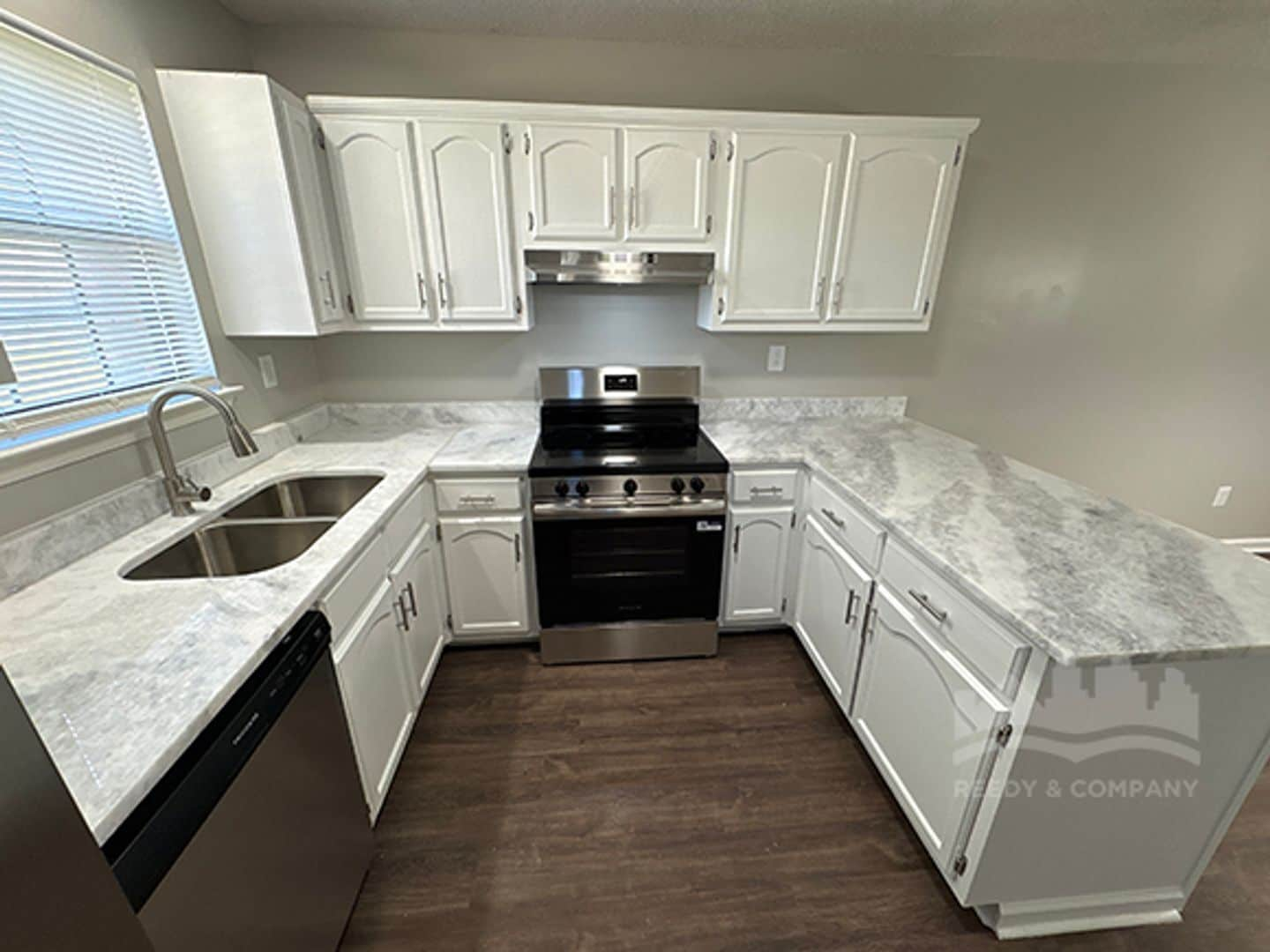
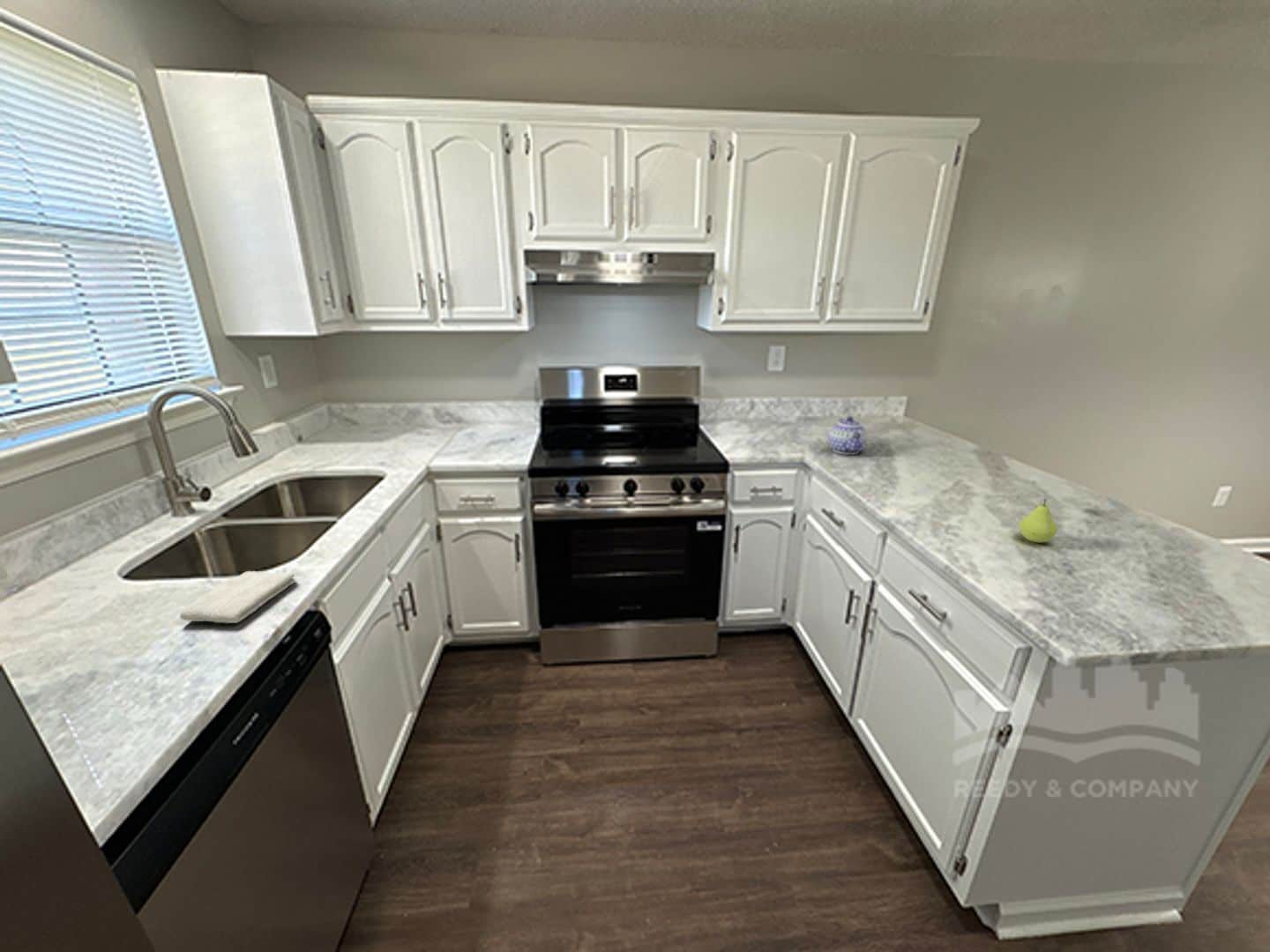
+ fruit (1040, 520)
+ washcloth (243, 594)
+ teapot (848, 434)
